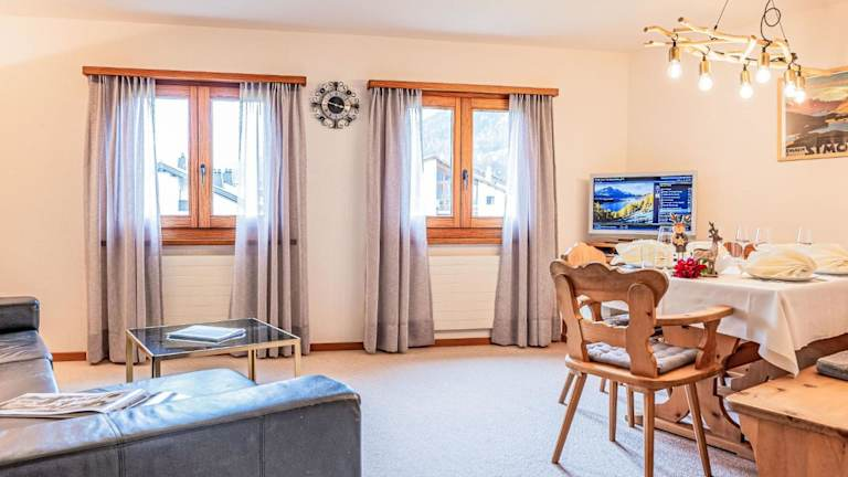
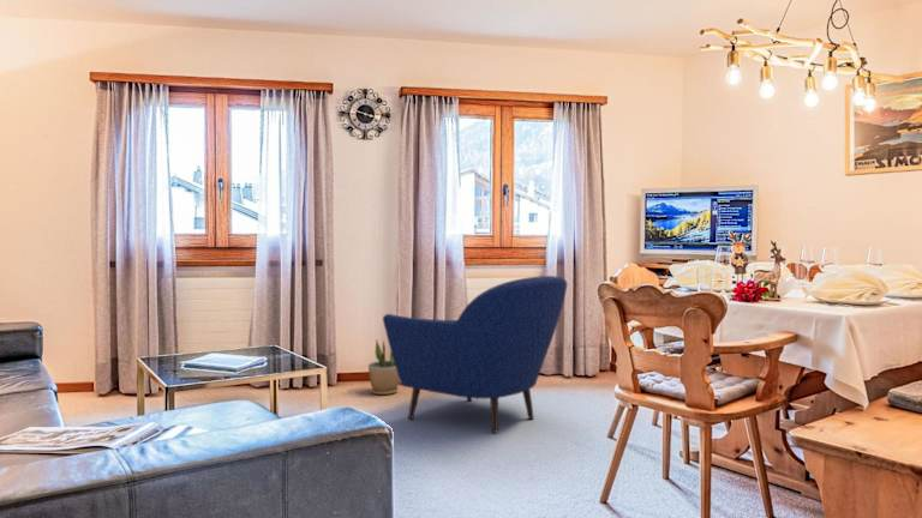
+ armchair (486, 347)
+ potted plant (384, 362)
